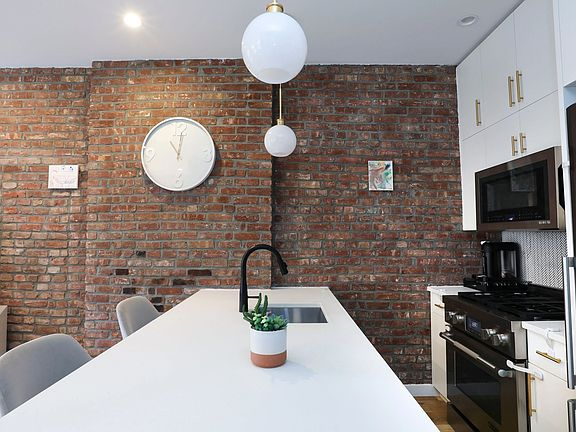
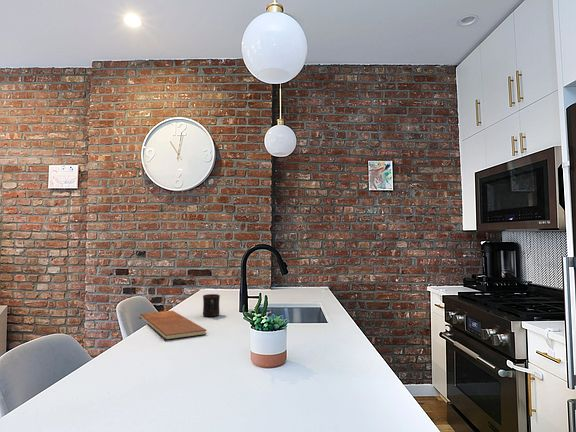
+ chopping board (169, 322)
+ mug (211, 305)
